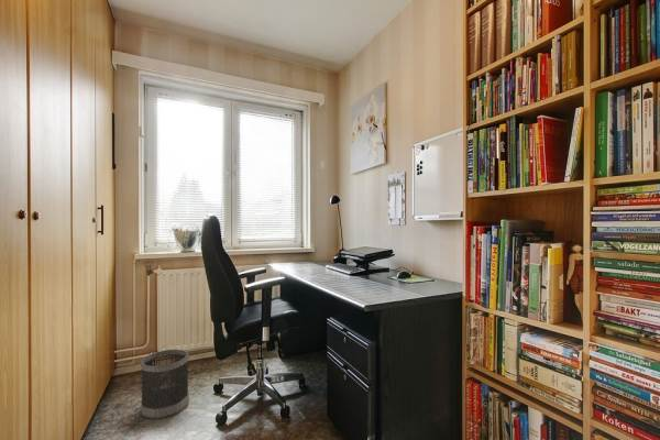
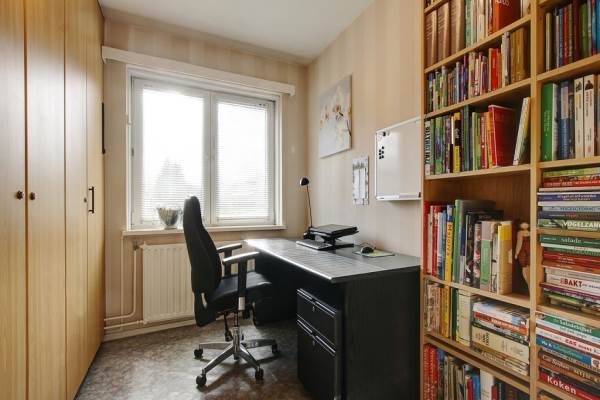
- wastebasket (165, 382)
